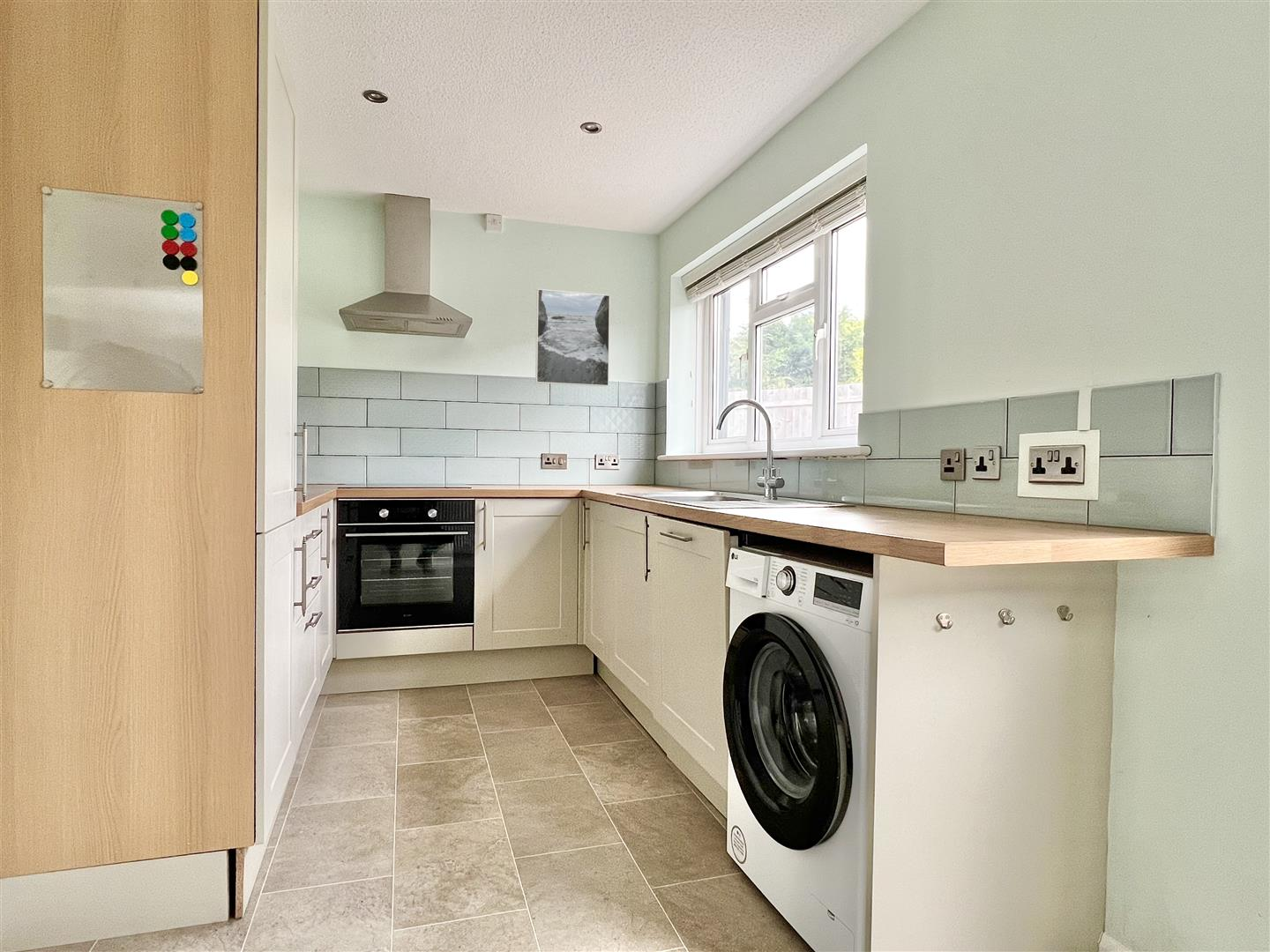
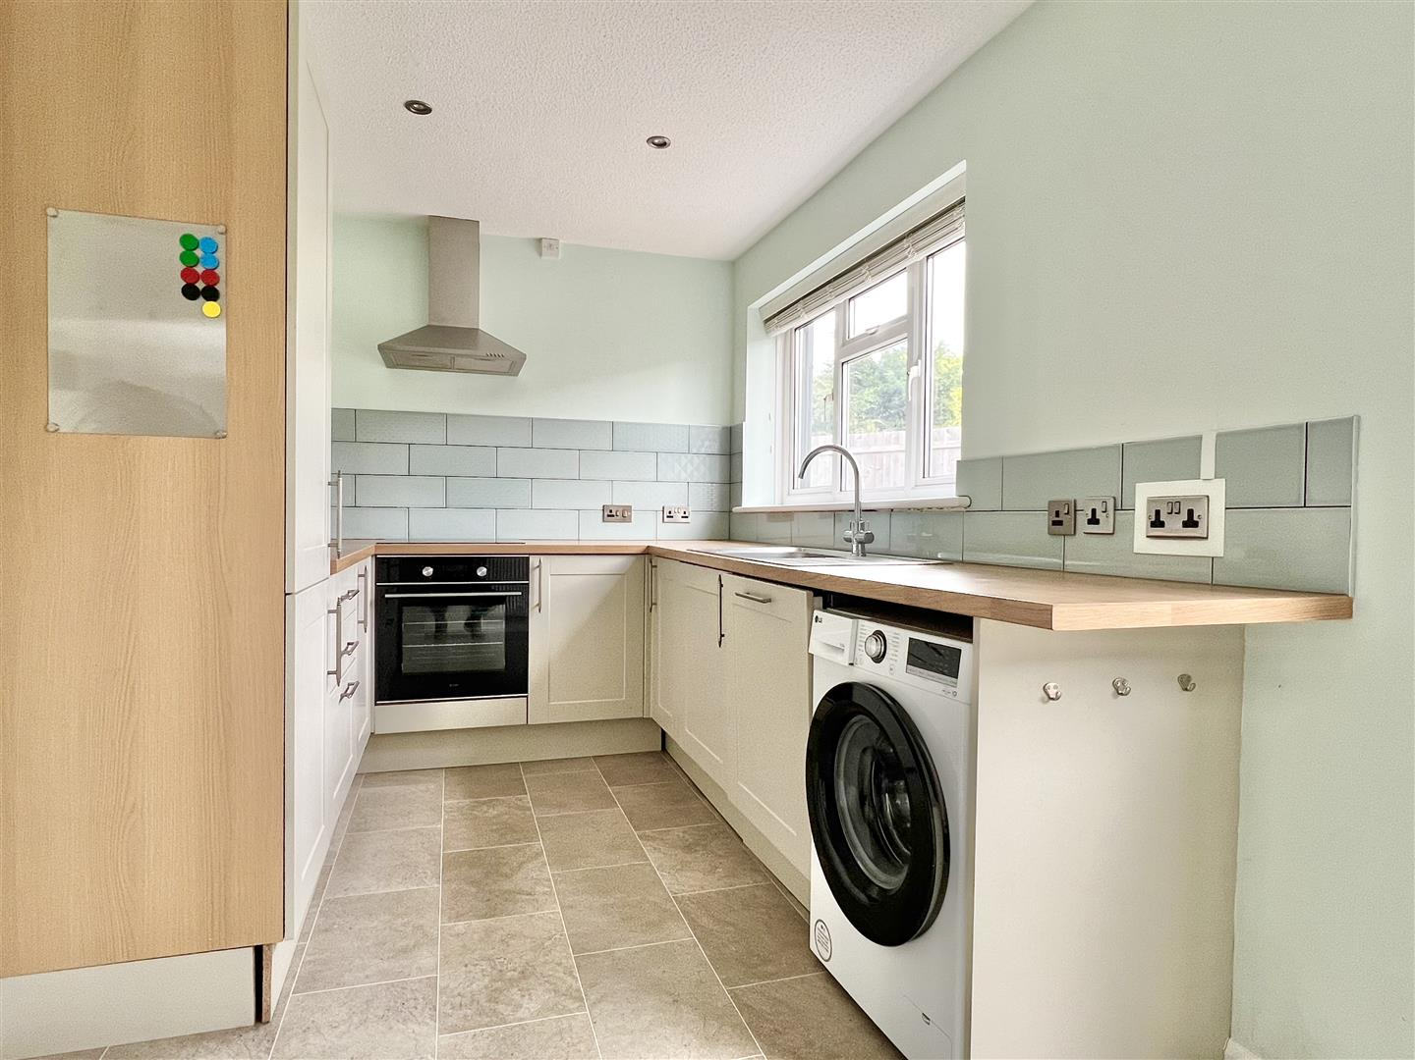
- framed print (572, 338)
